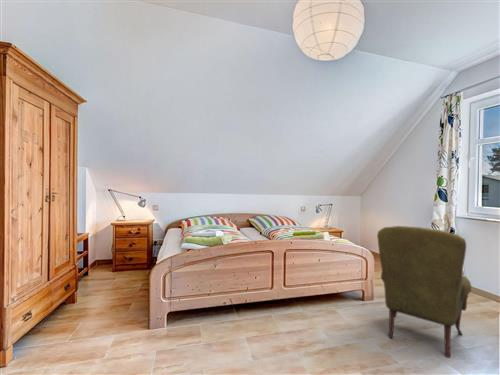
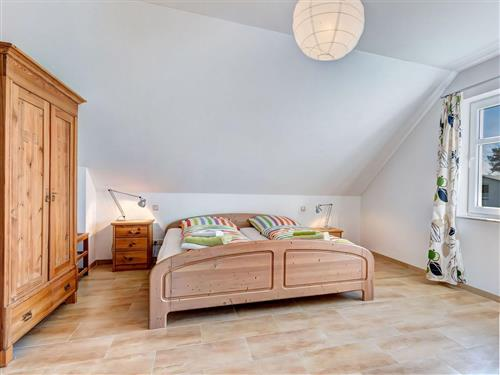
- armchair (422, 279)
